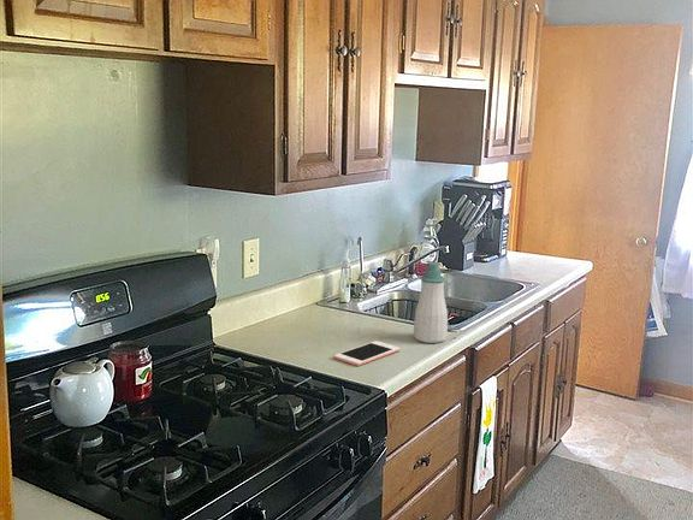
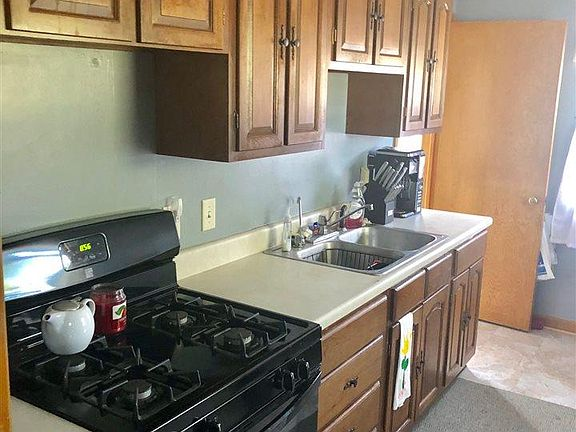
- cell phone (367, 353)
- soap bottle (431, 301)
